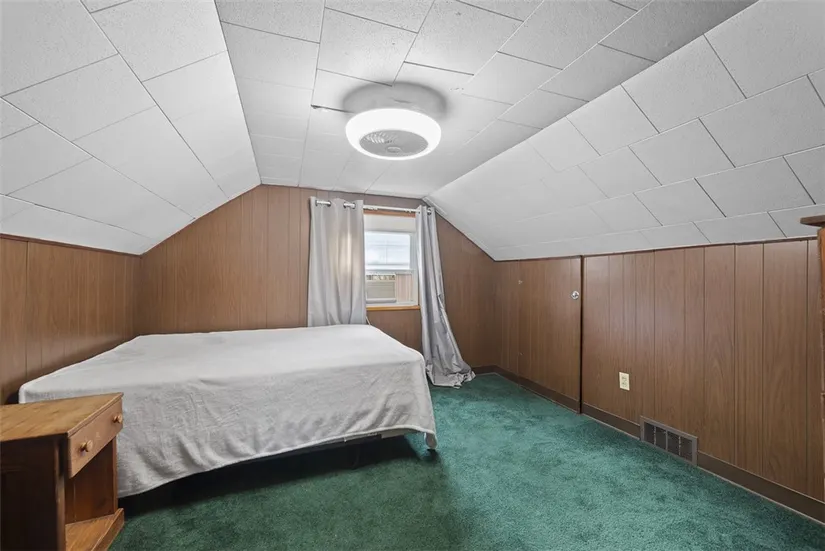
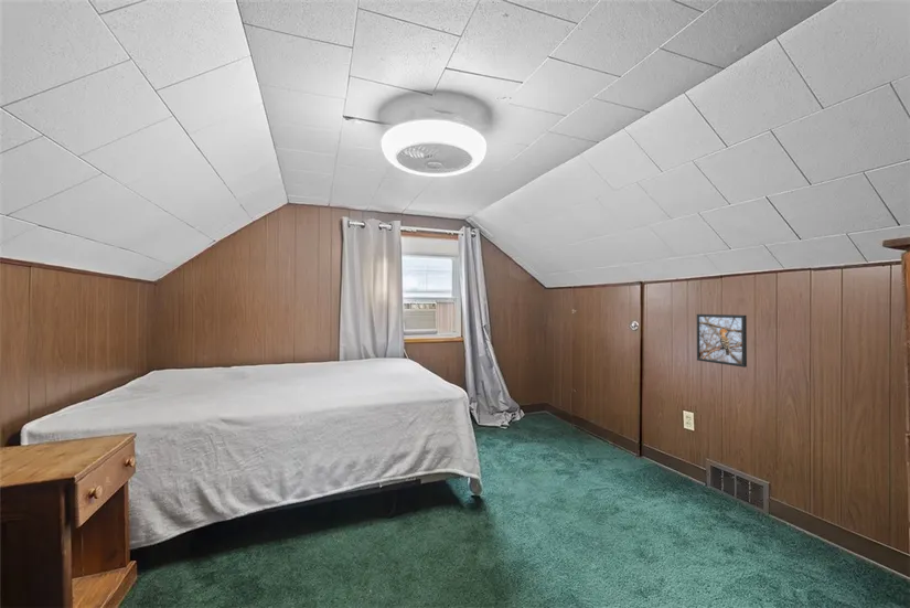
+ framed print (719, 339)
